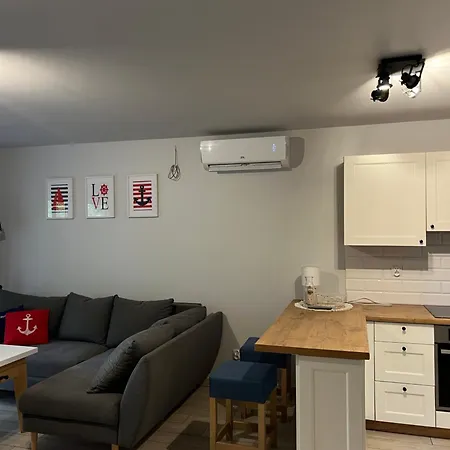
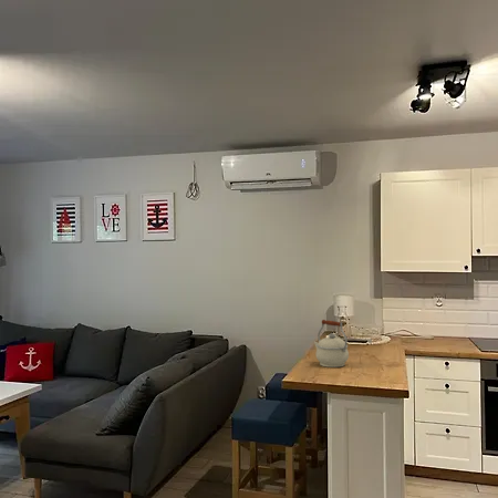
+ kettle (330, 342)
